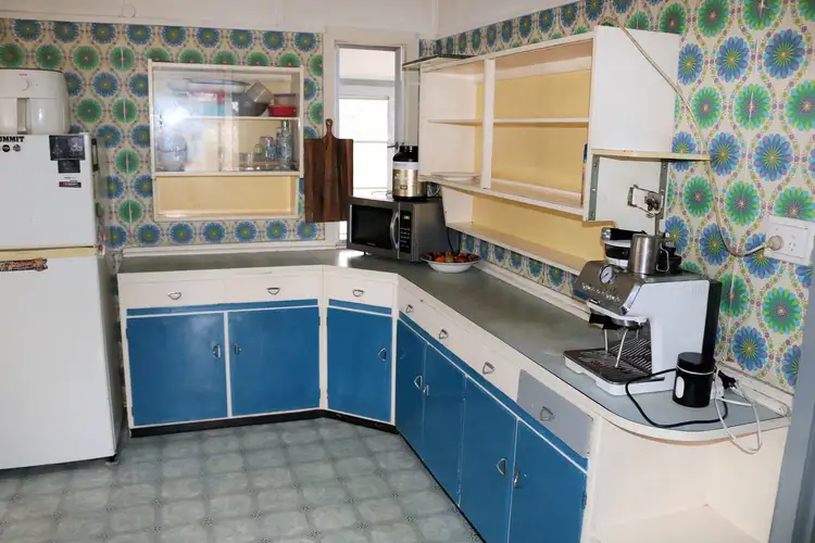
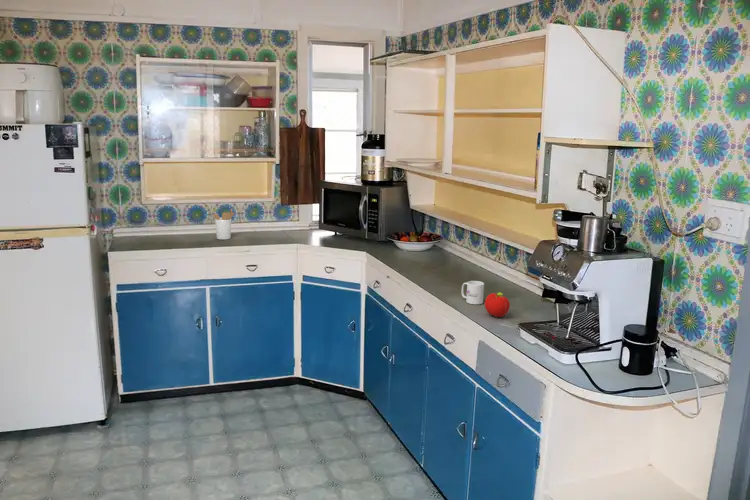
+ fruit (497, 303)
+ mug (472, 291)
+ utensil holder (225, 224)
